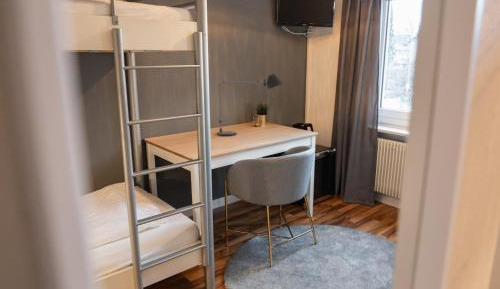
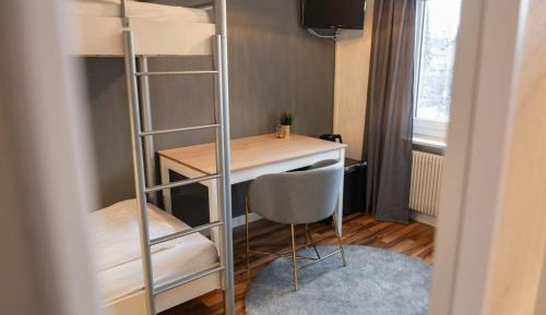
- desk lamp (248, 83)
